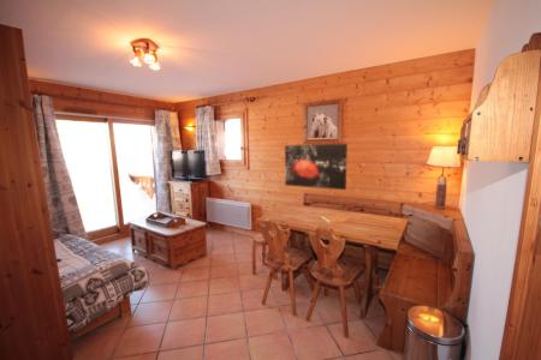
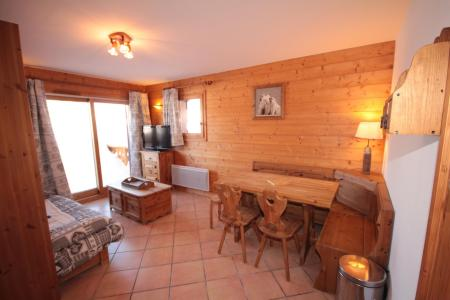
- wall art (313, 166)
